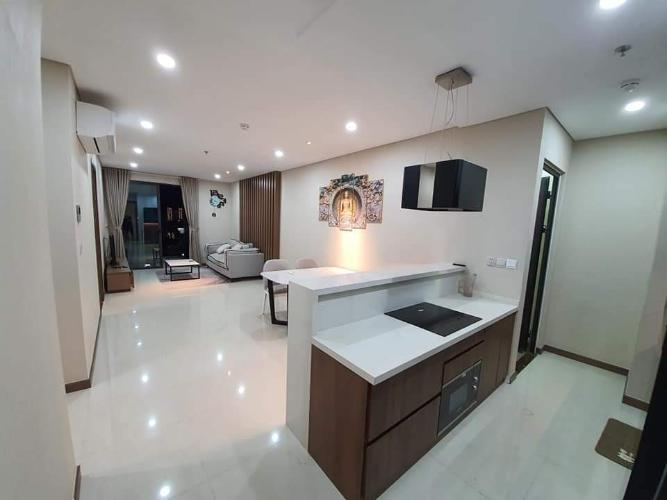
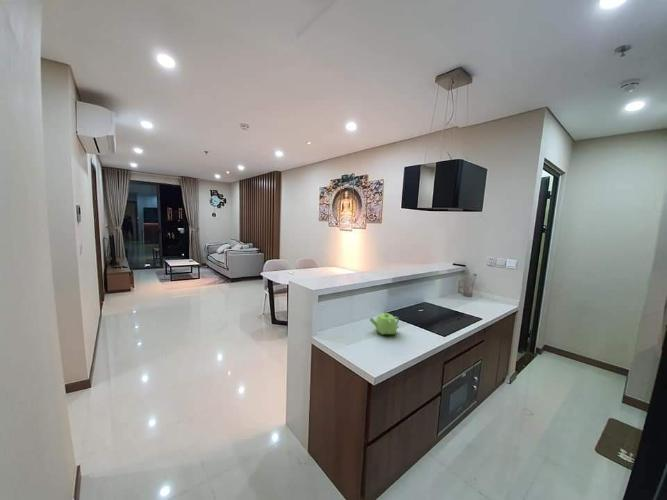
+ teapot (384, 322)
